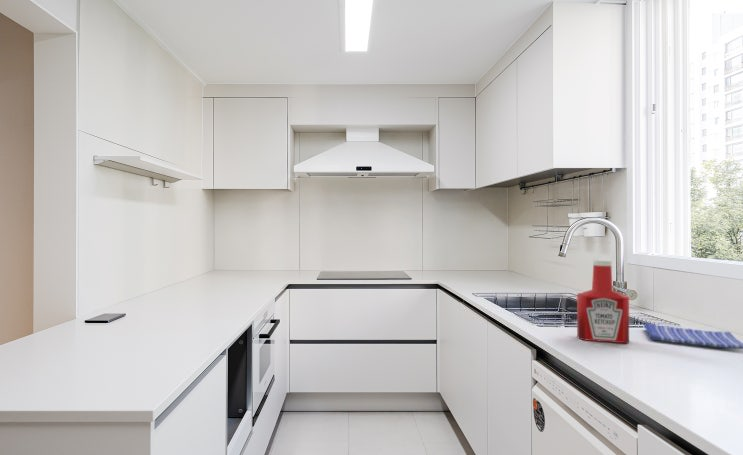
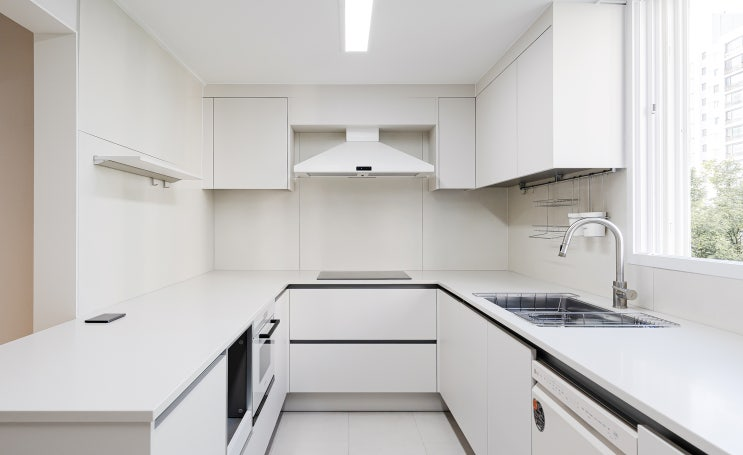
- dish towel (690, 335)
- soap bottle (602, 299)
